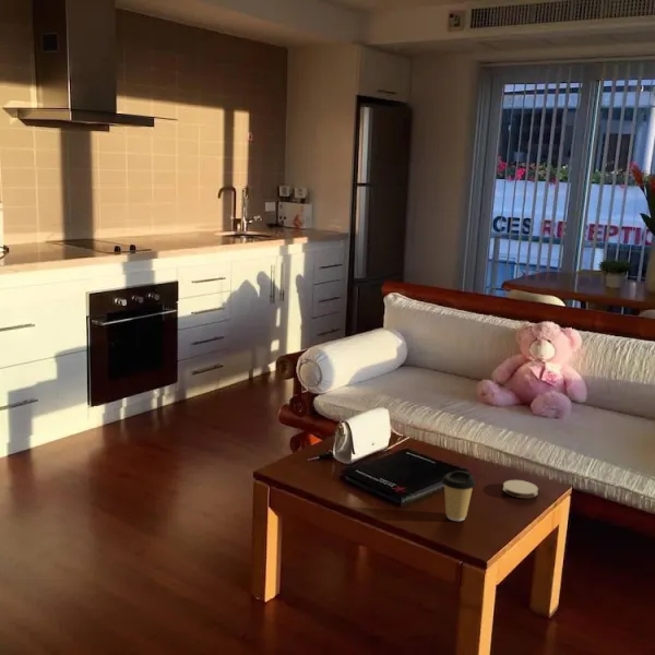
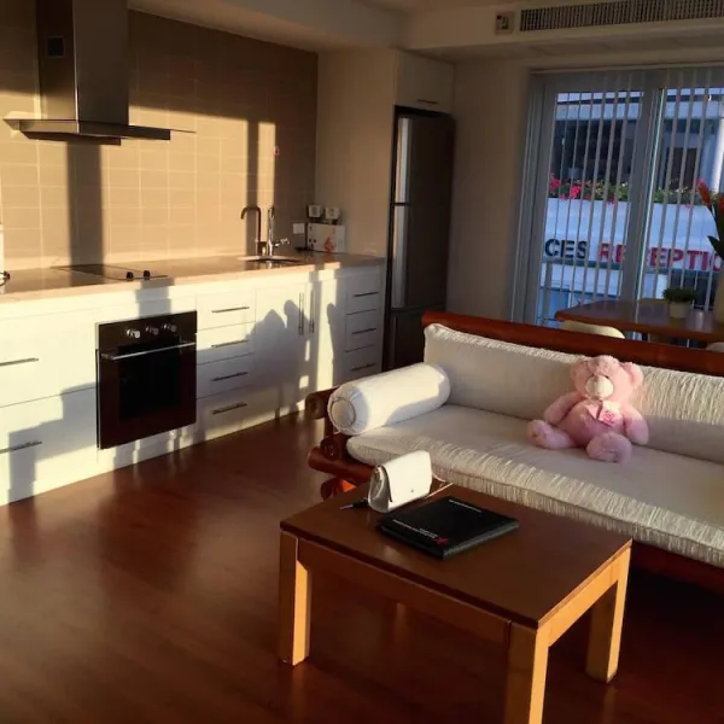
- coaster (520, 488)
- coffee cup (457, 496)
